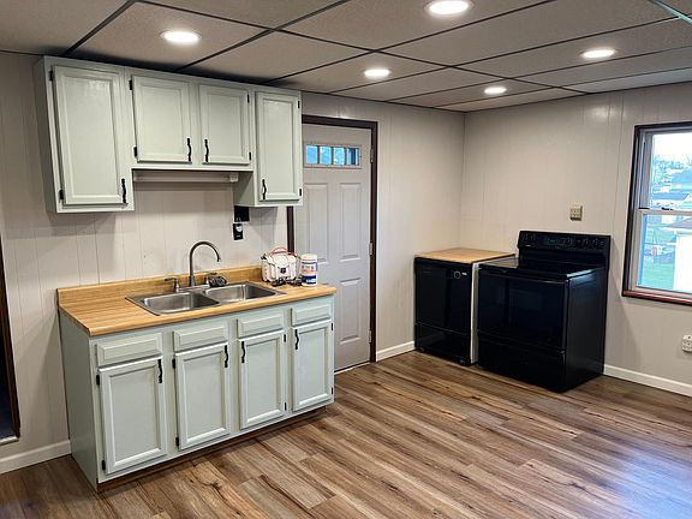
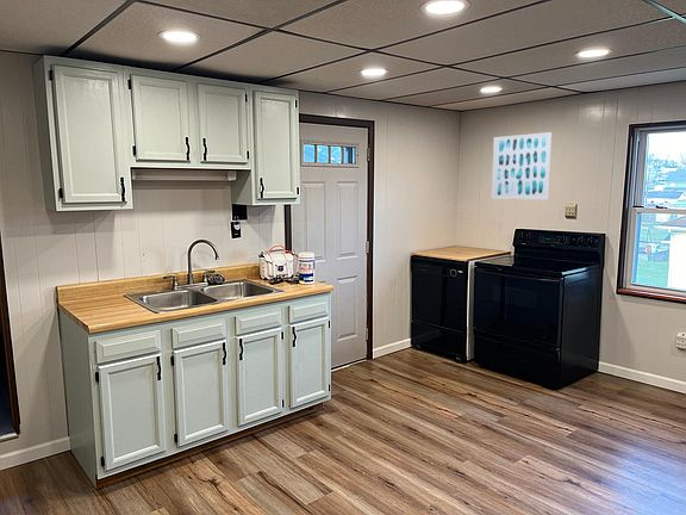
+ wall art (519, 167)
